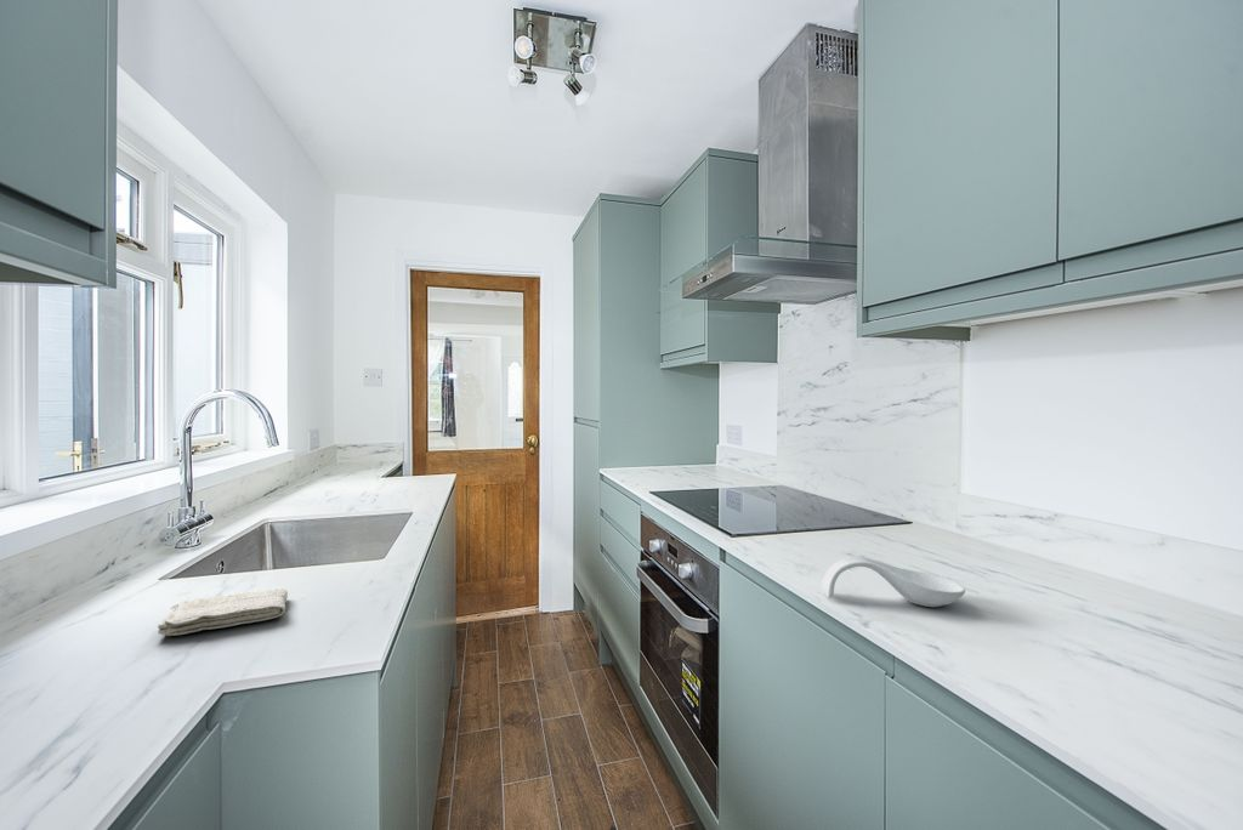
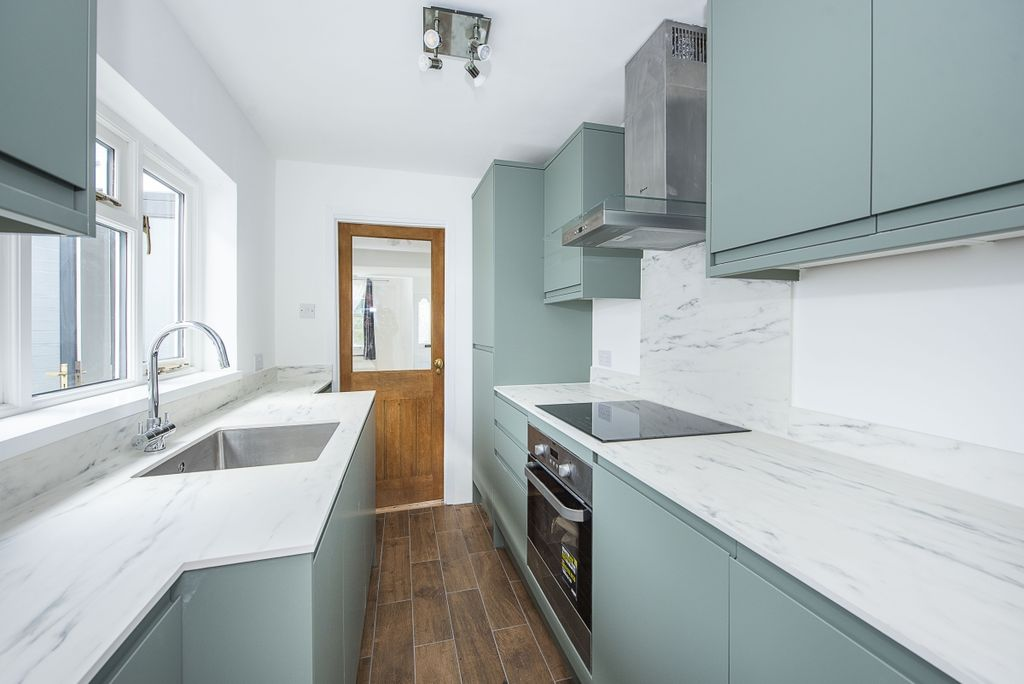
- spoon rest (891, 580)
- washcloth (228, 608)
